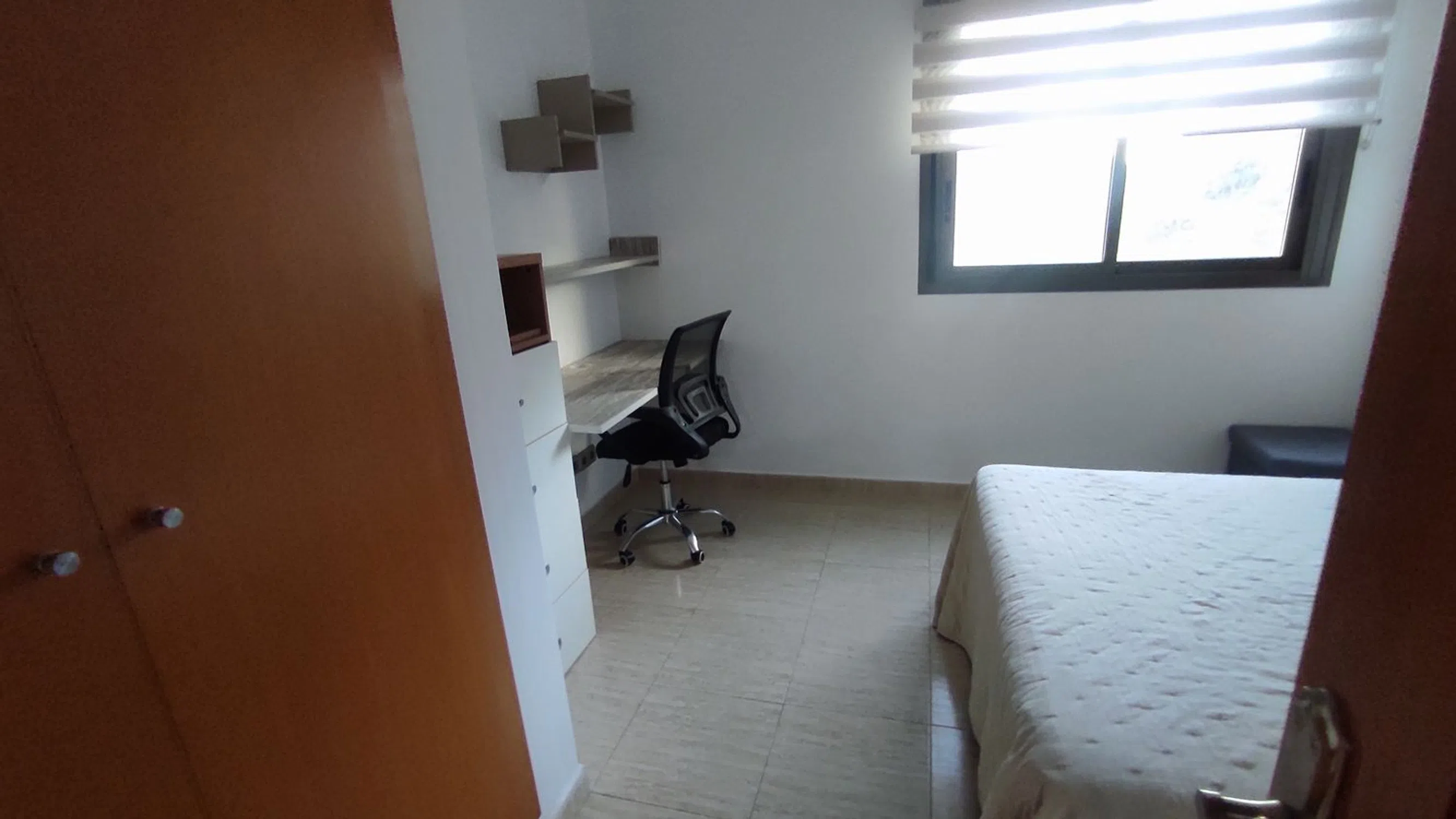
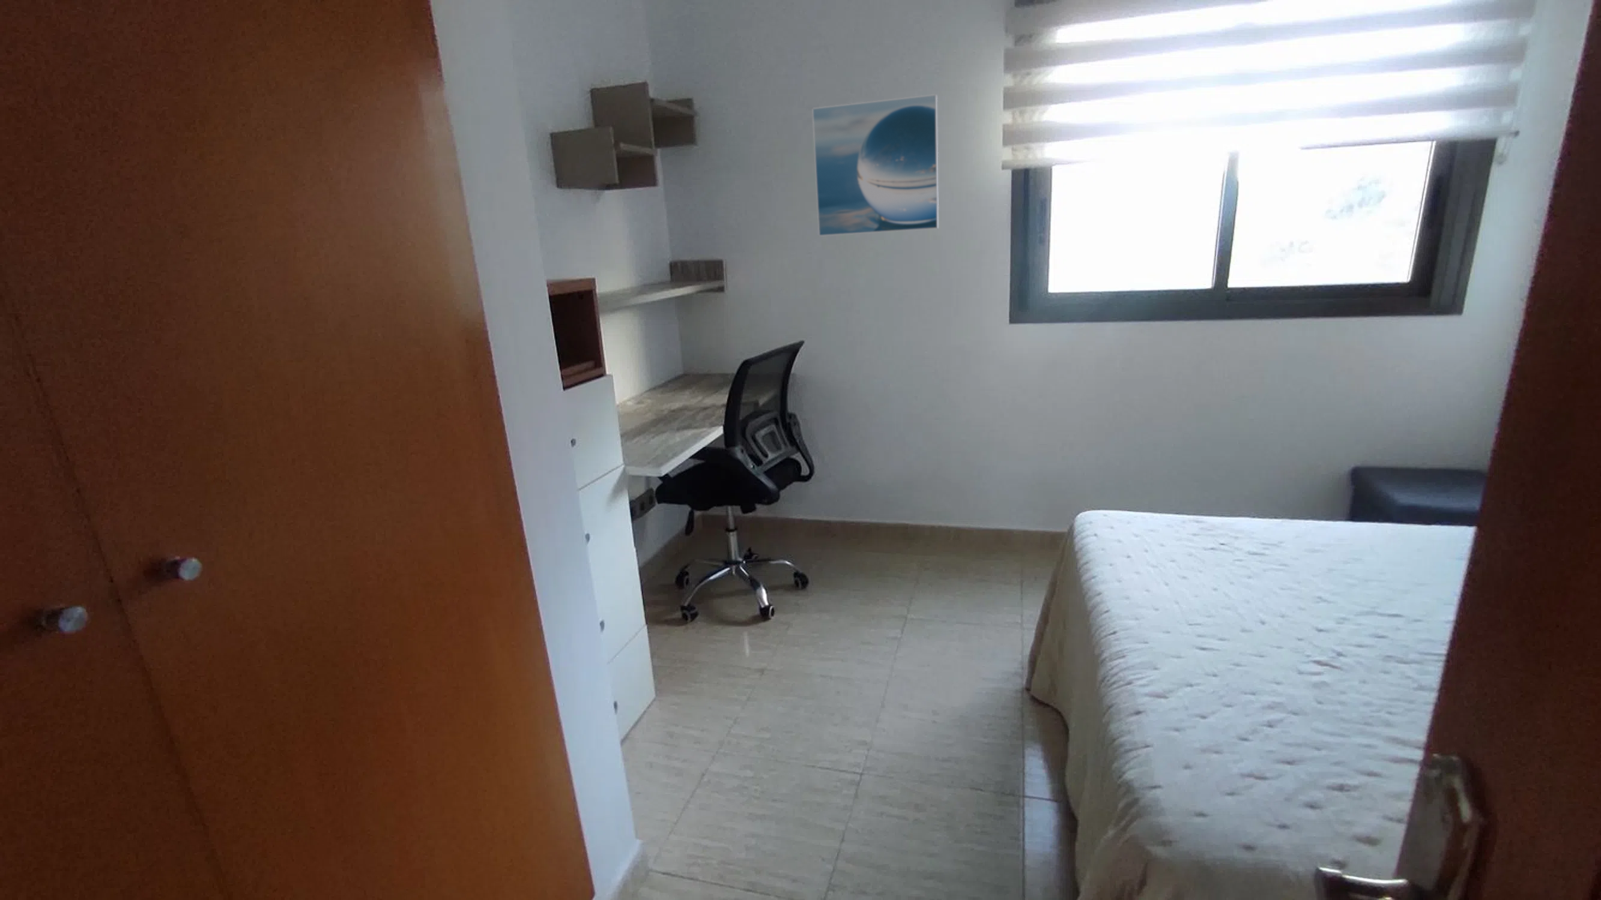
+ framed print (875, 168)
